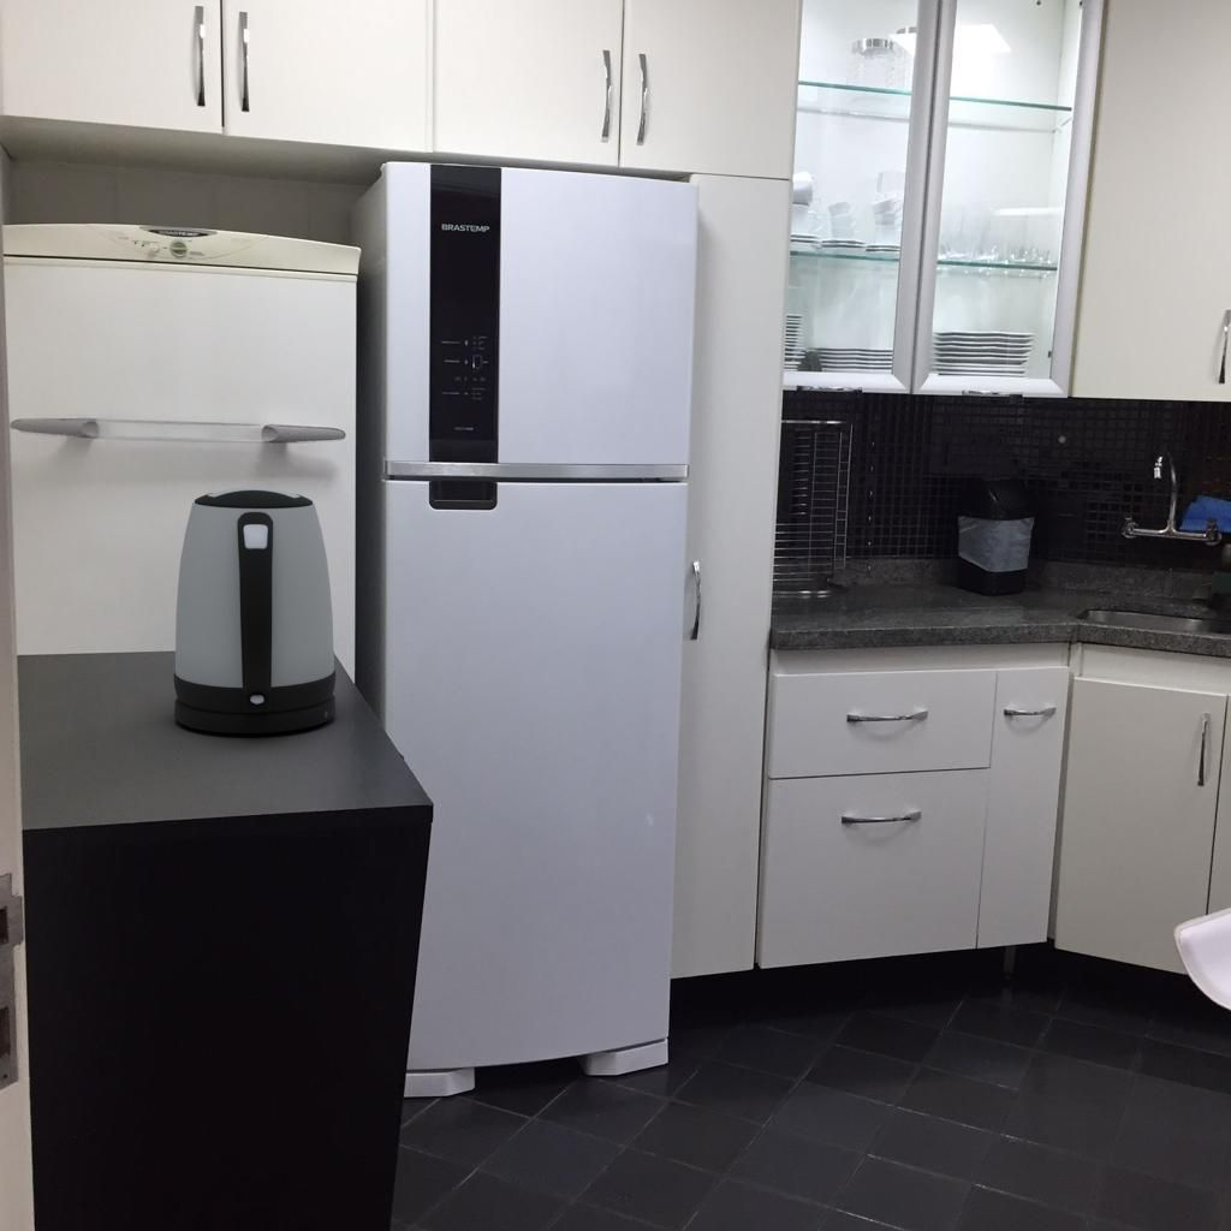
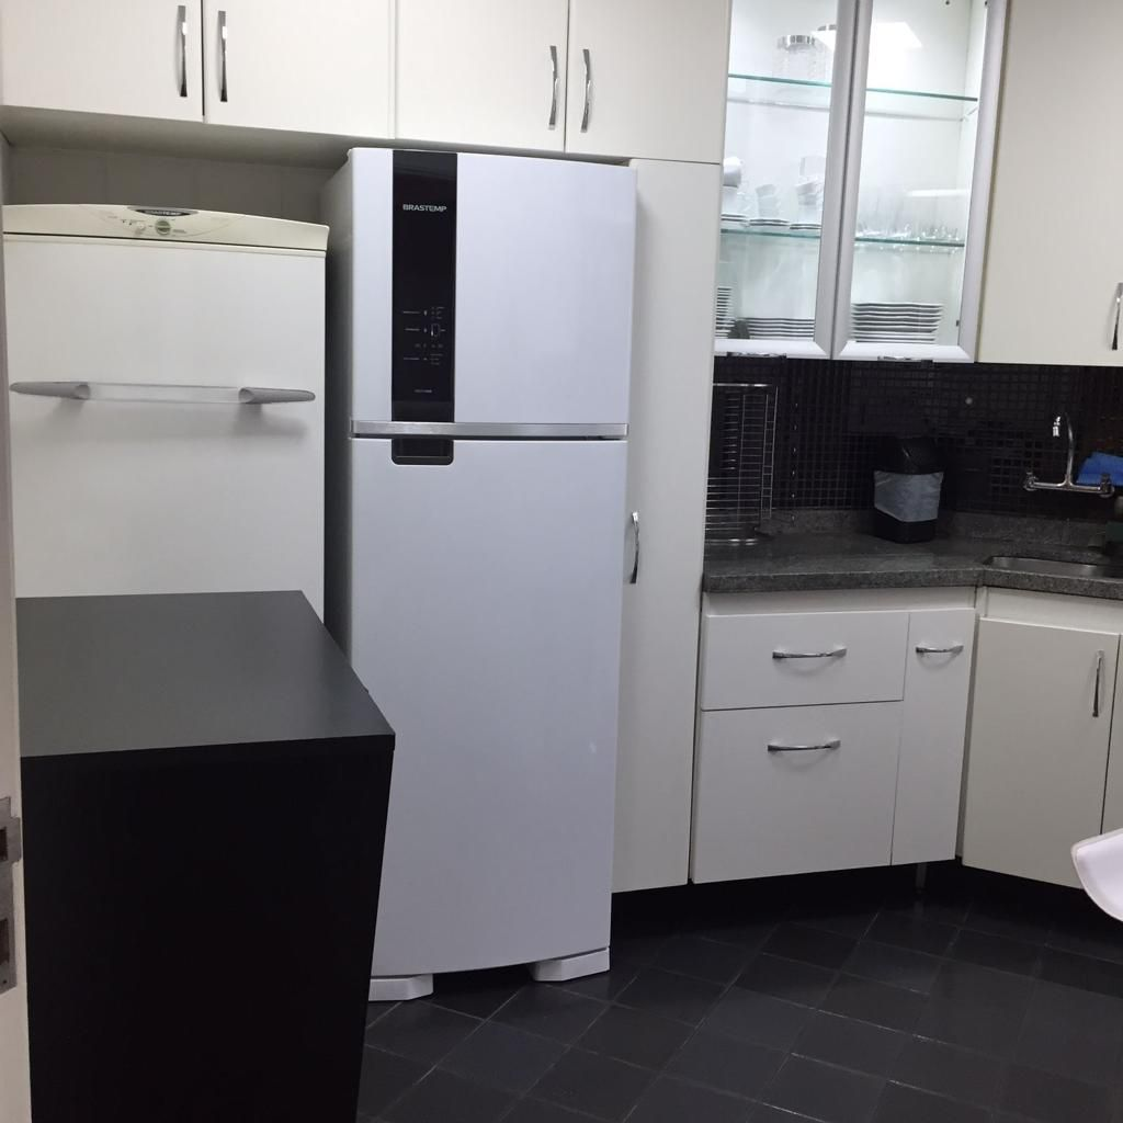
- kettle (255, 607)
